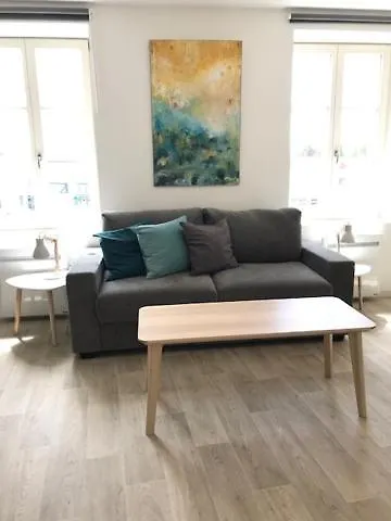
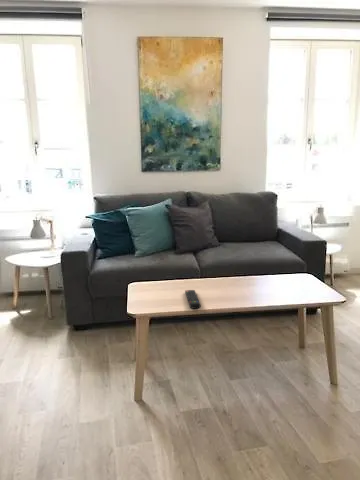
+ remote control (192, 298)
